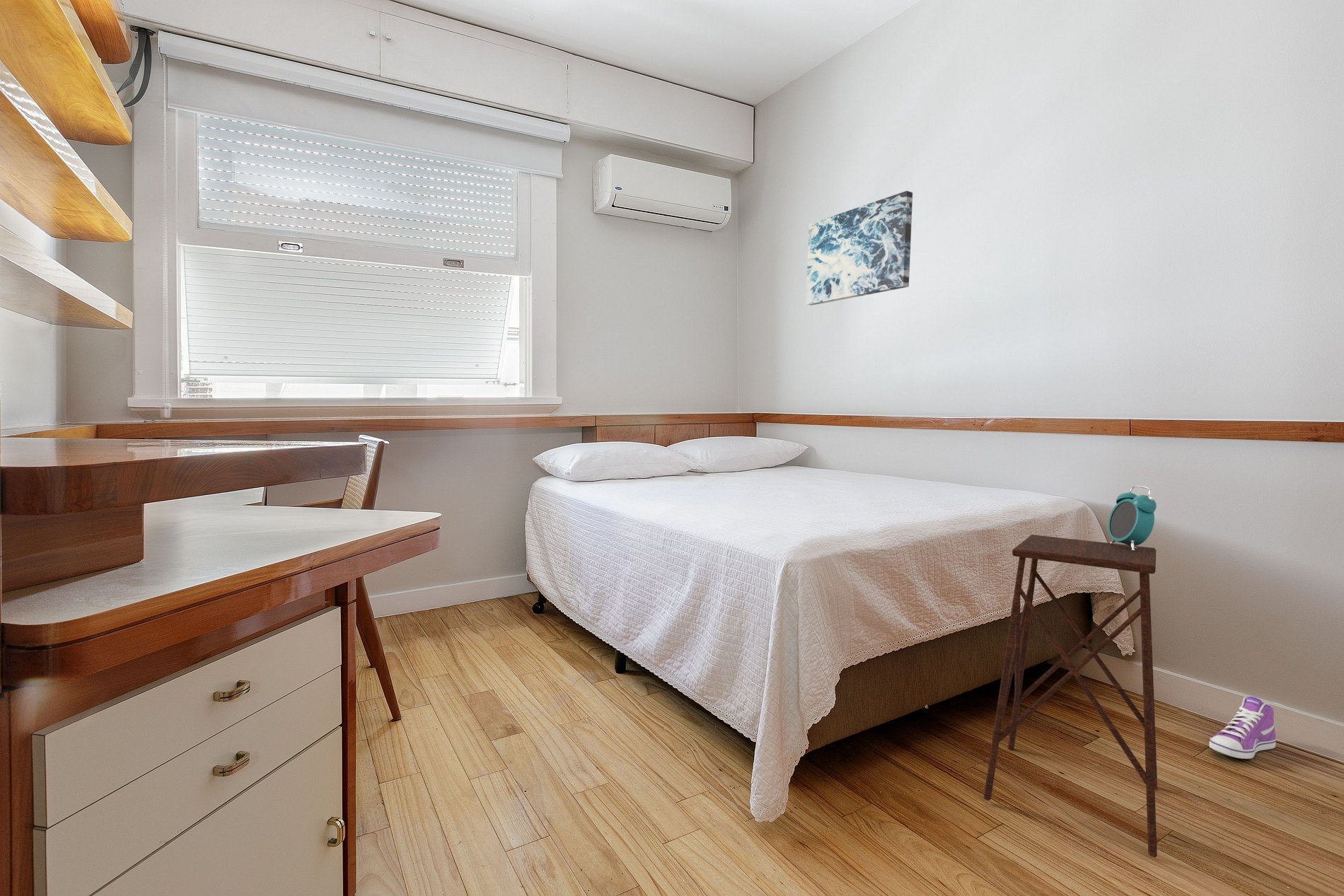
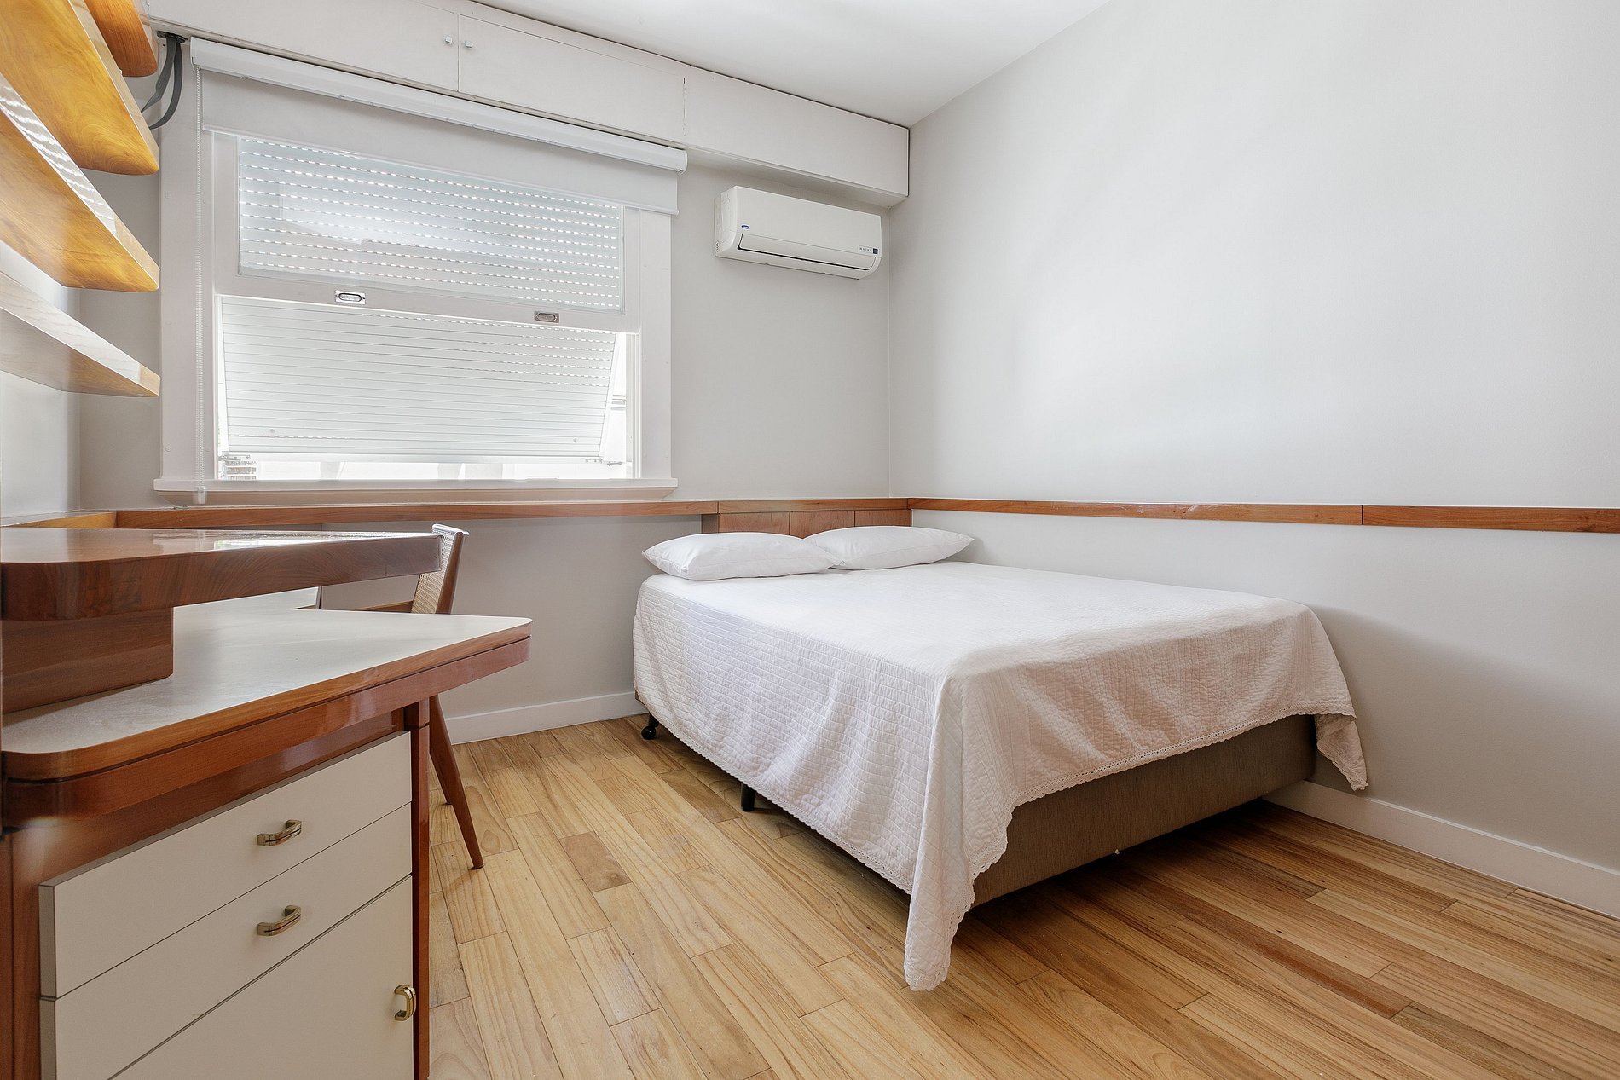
- sneaker (1241, 723)
- wall art (855, 253)
- side table (1078, 673)
- alarm clock (1131, 516)
